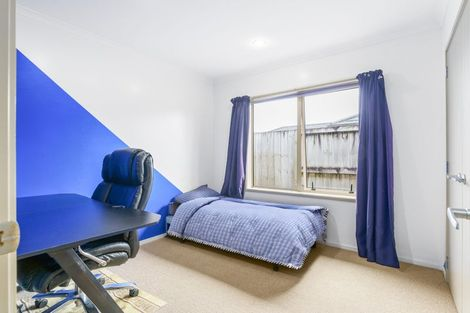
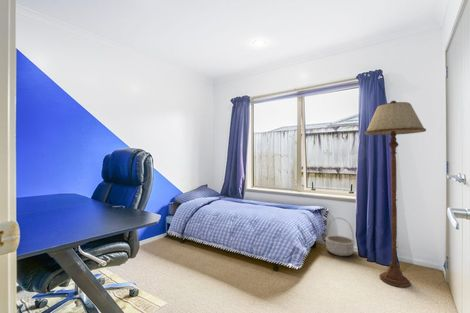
+ basket (339, 236)
+ floor lamp (393, 190)
